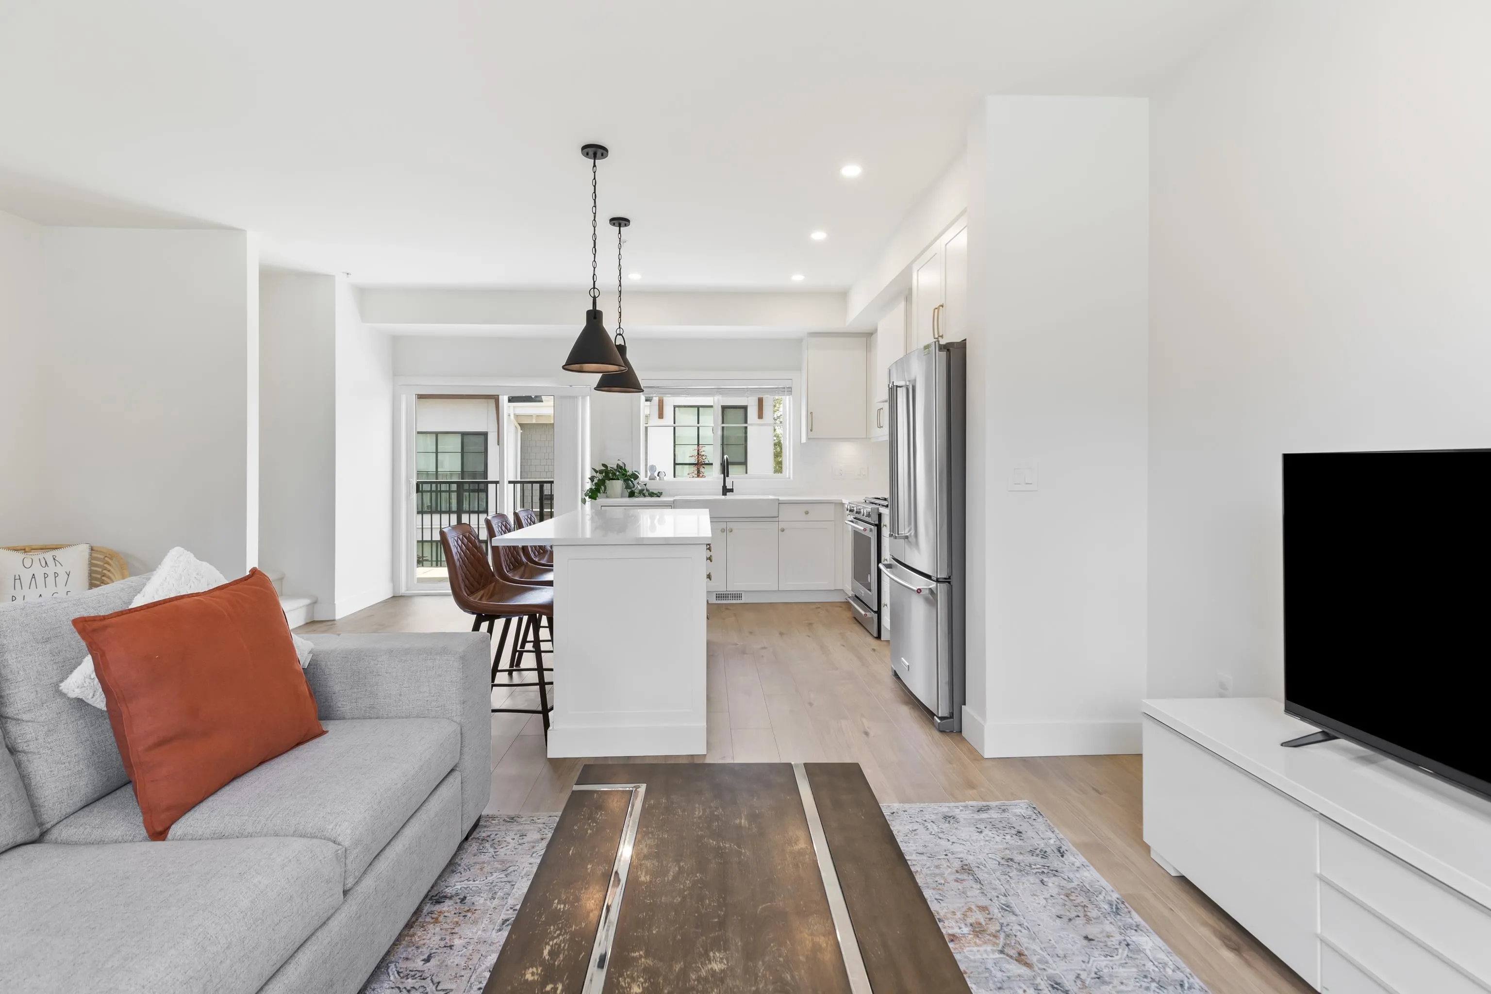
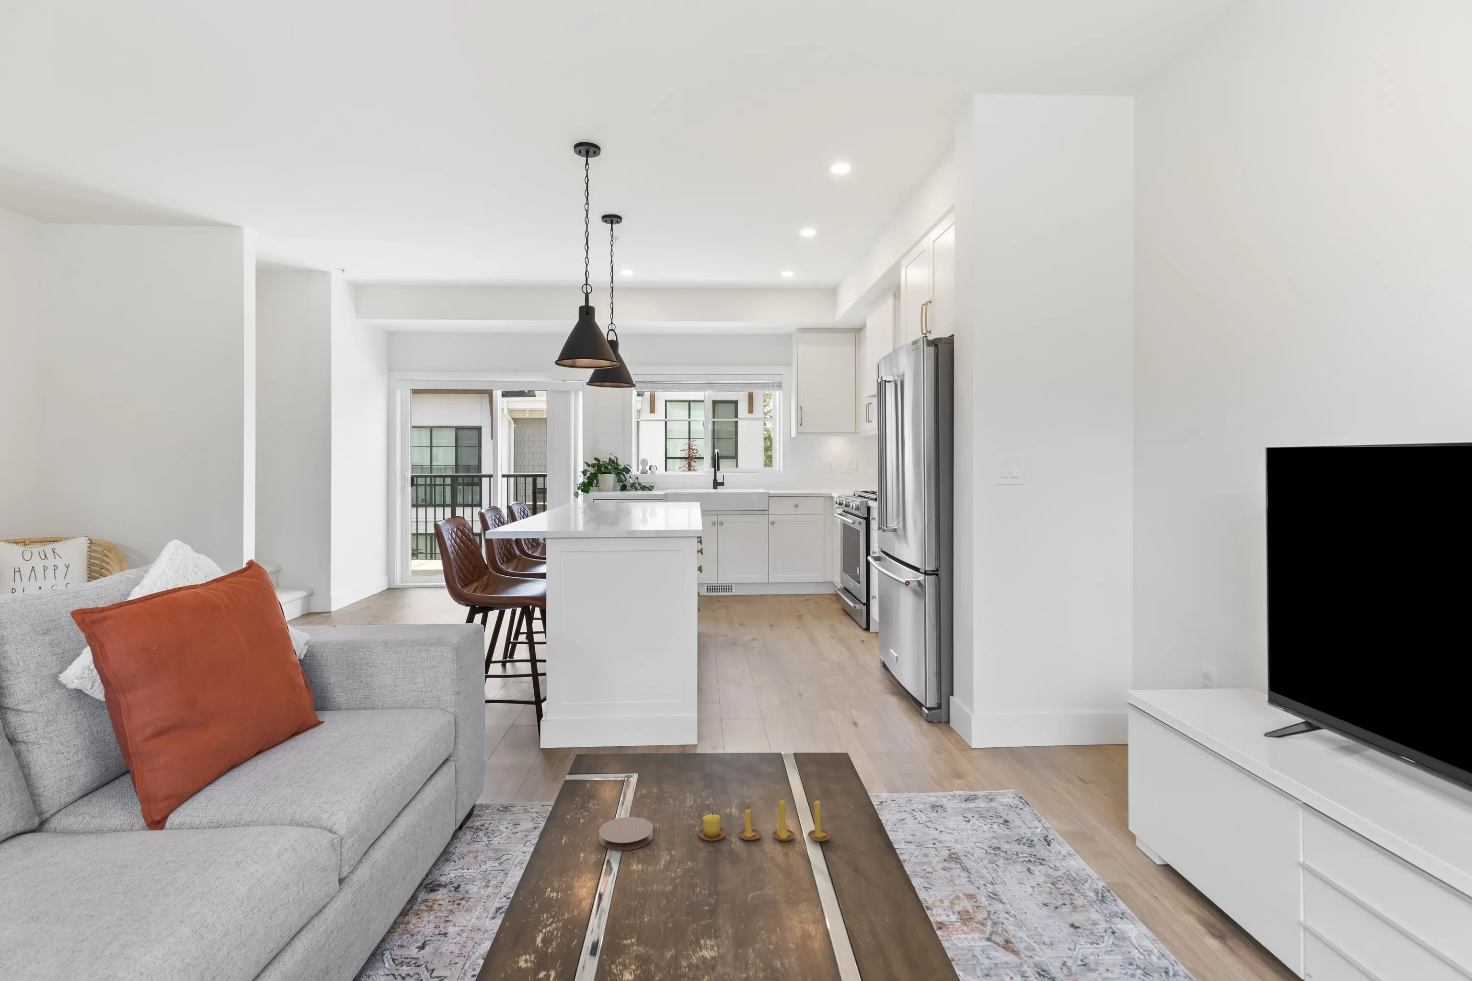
+ candle (750, 816)
+ coaster (625, 833)
